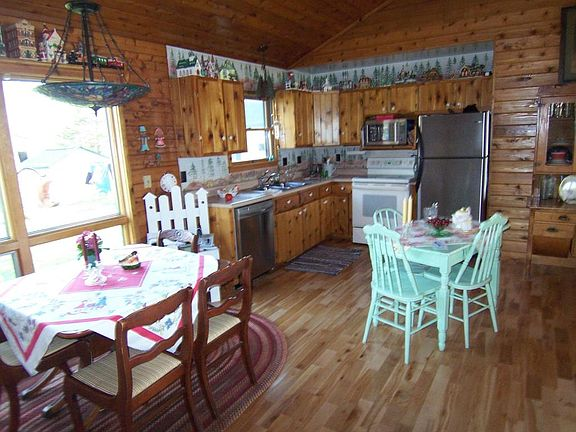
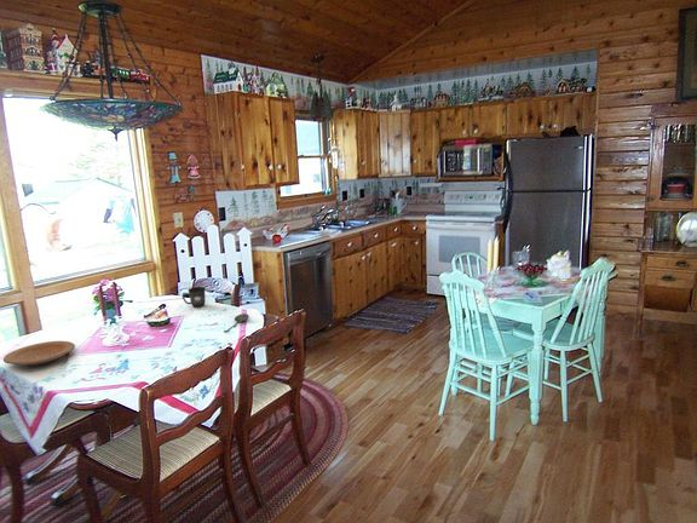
+ spoon (236, 323)
+ mug (194, 298)
+ plate (40, 355)
